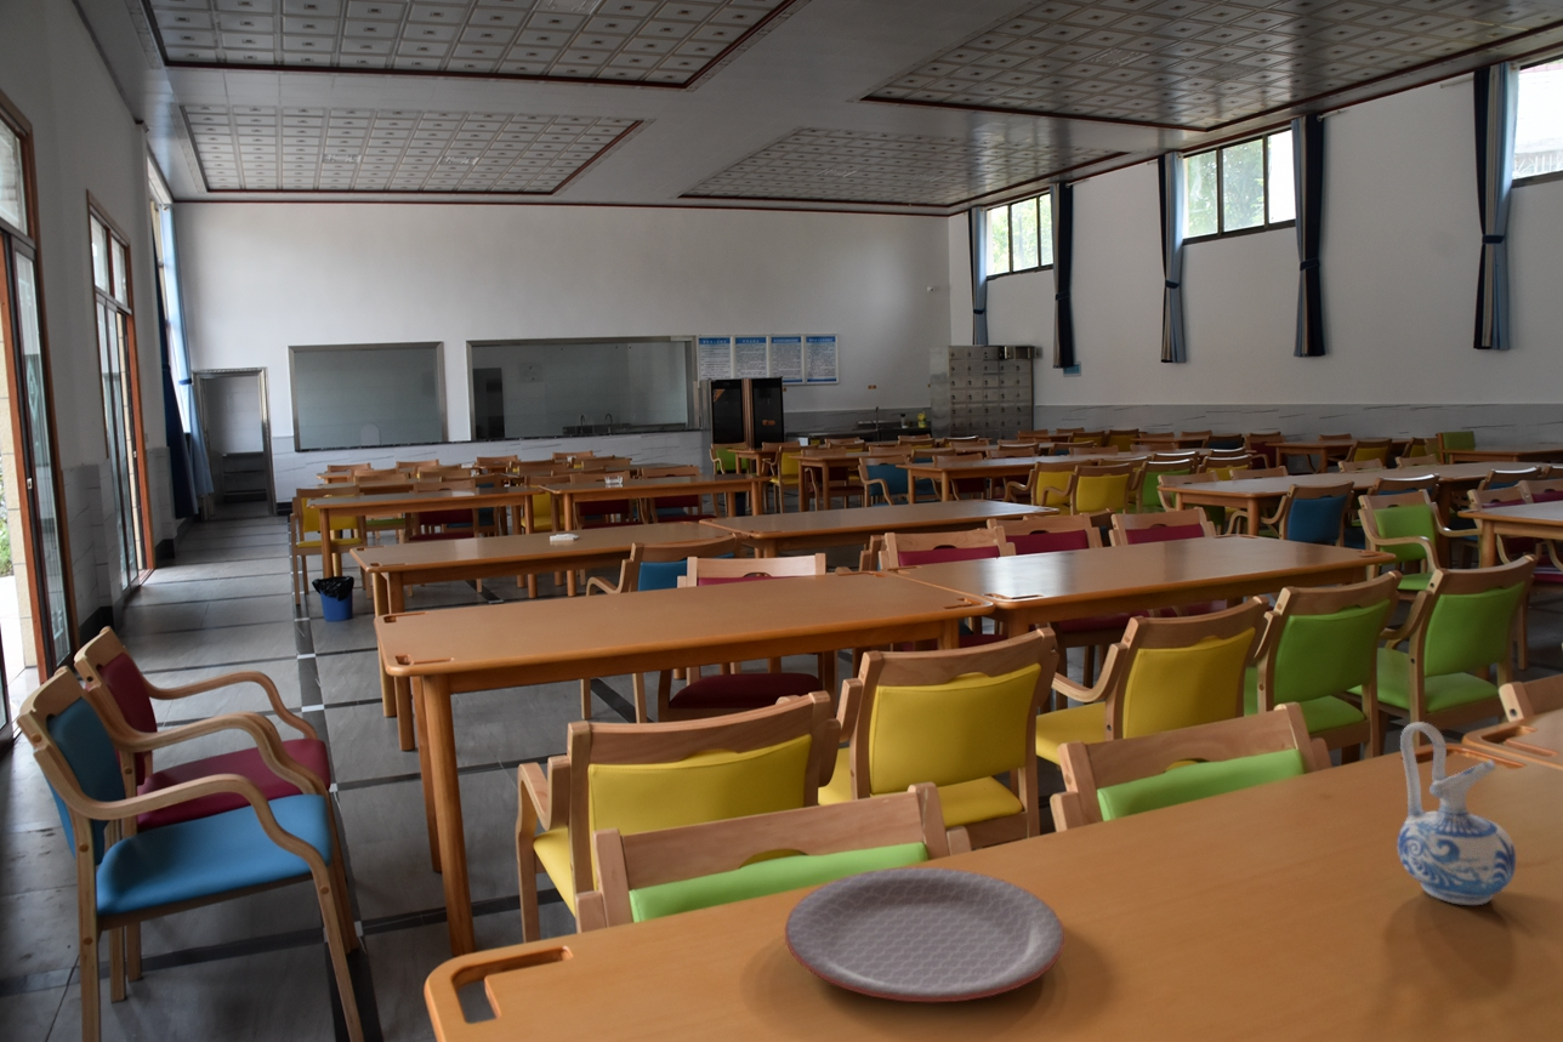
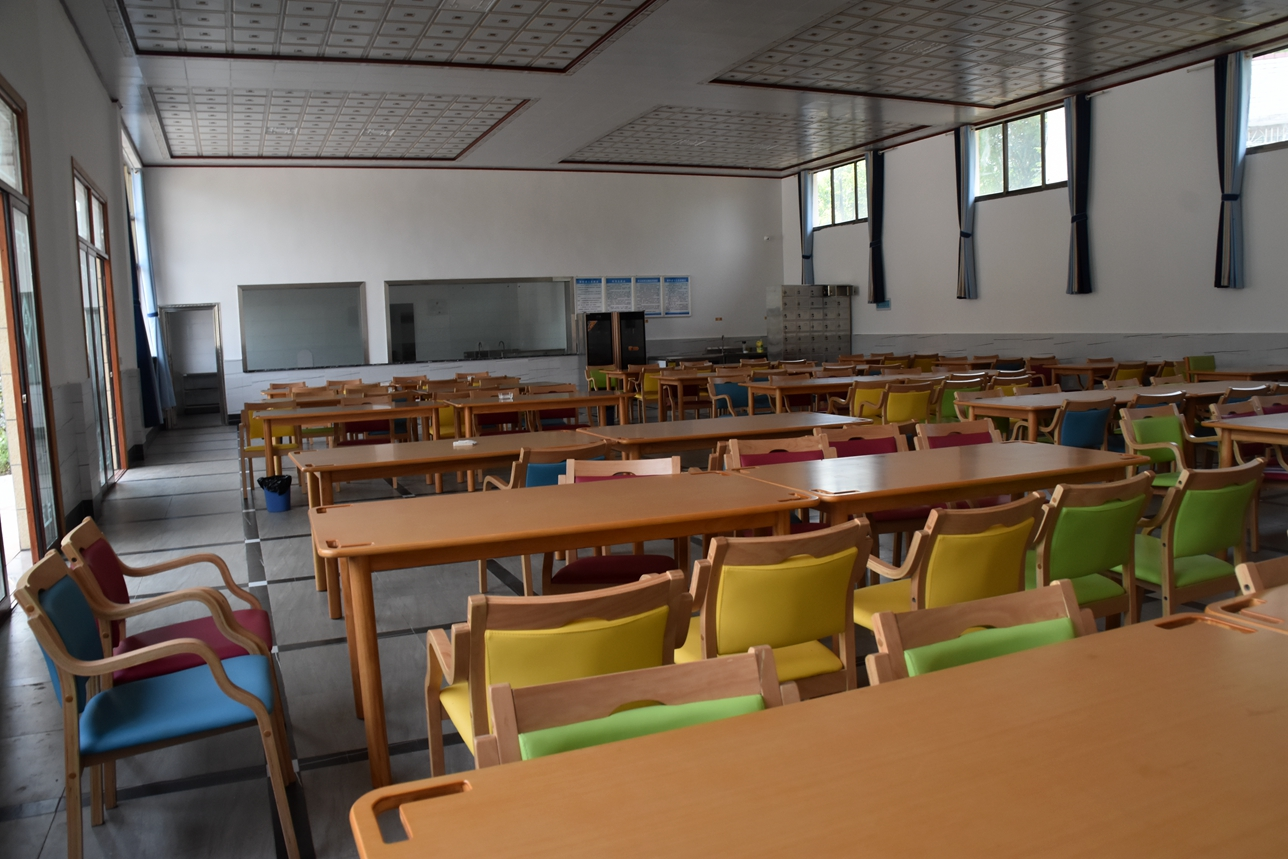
- ceramic pitcher (1455, 810)
- plate (922, 934)
